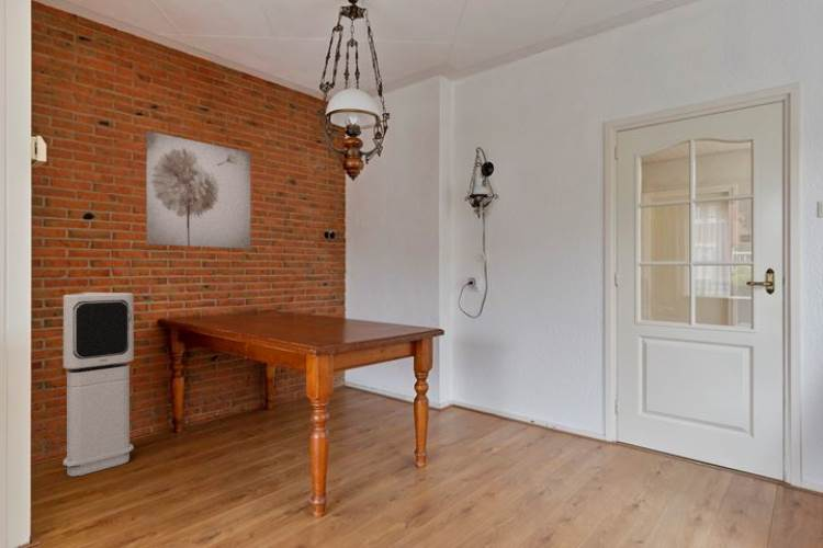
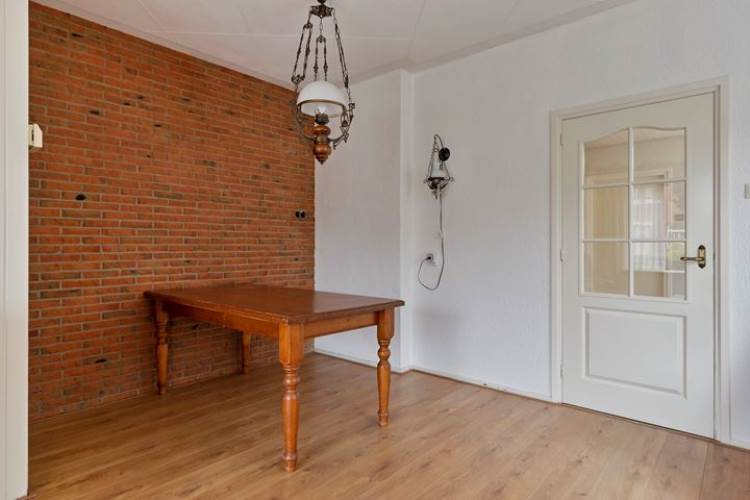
- wall art (202, 194)
- air purifier (93, 377)
